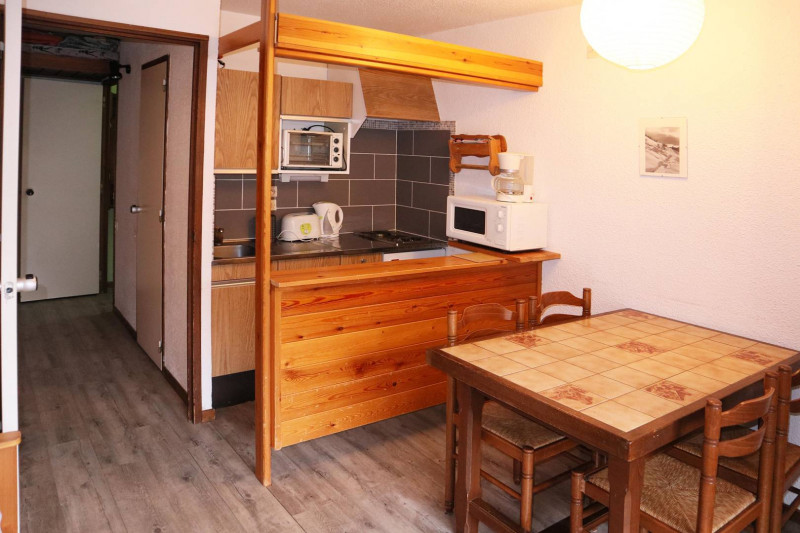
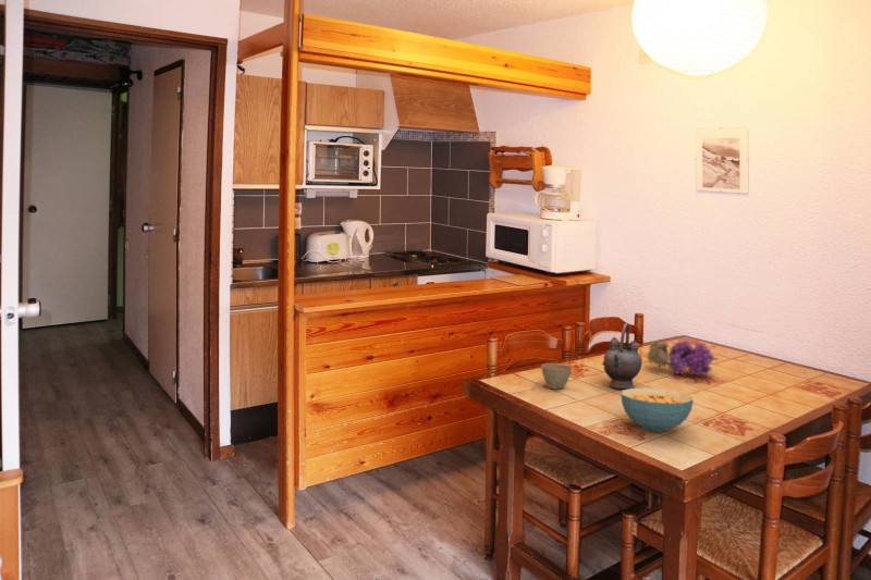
+ teapot (621, 355)
+ cereal bowl (655, 411)
+ flower pot (555, 377)
+ grape (683, 357)
